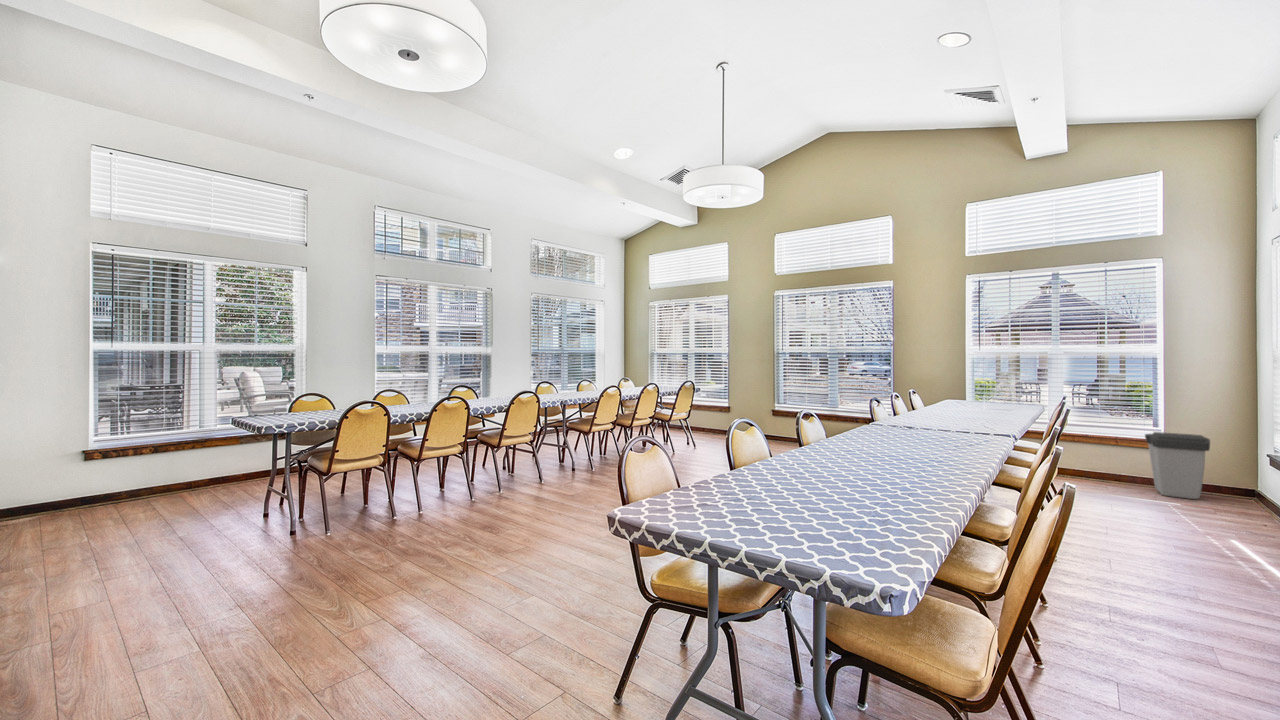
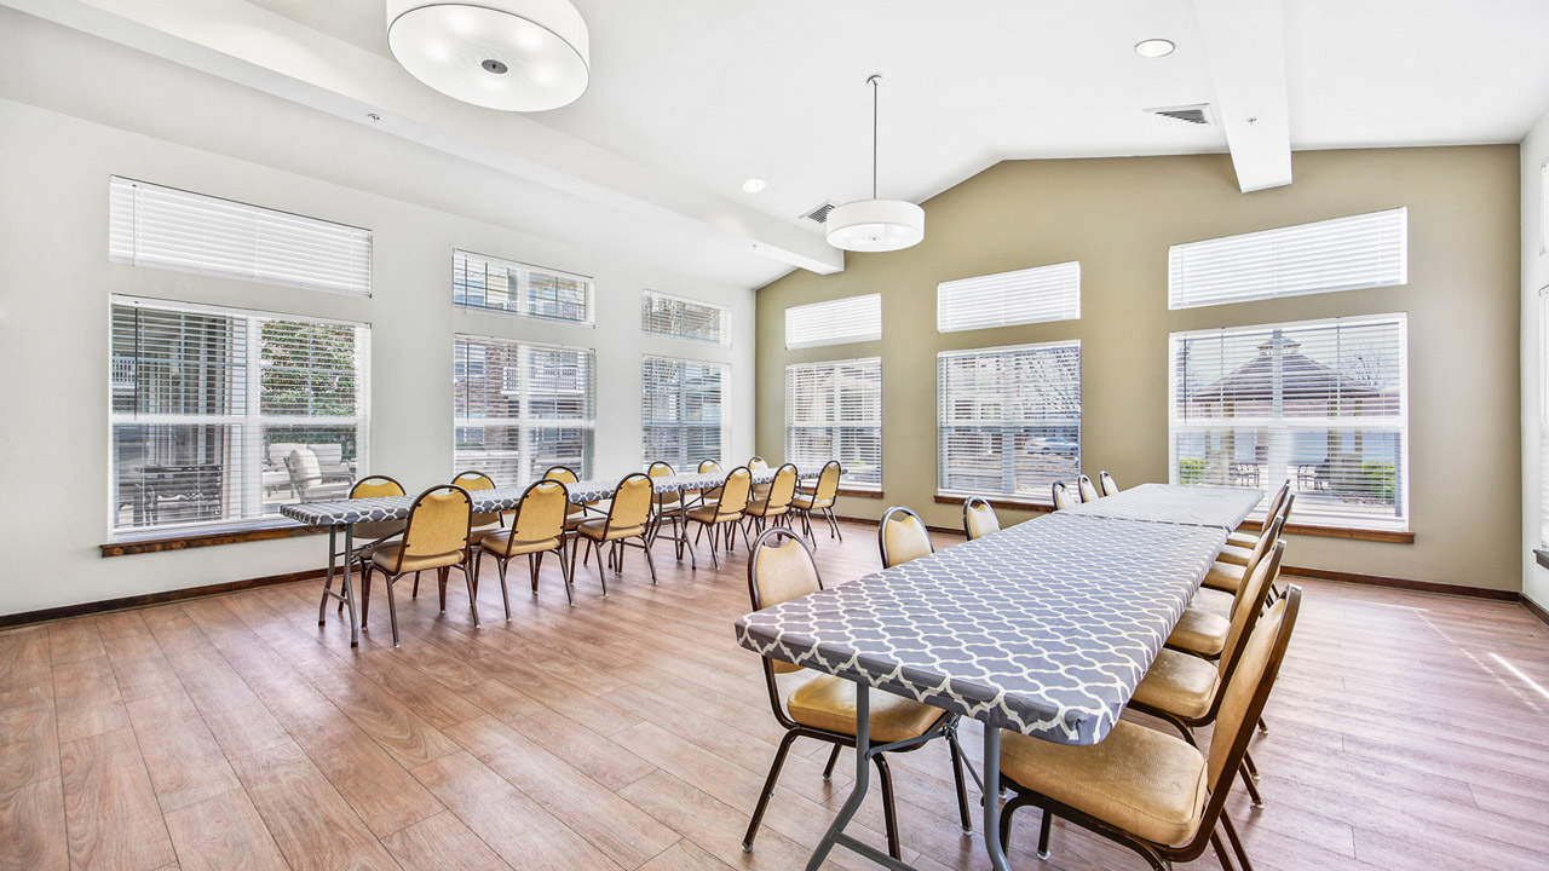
- trash can (1176, 464)
